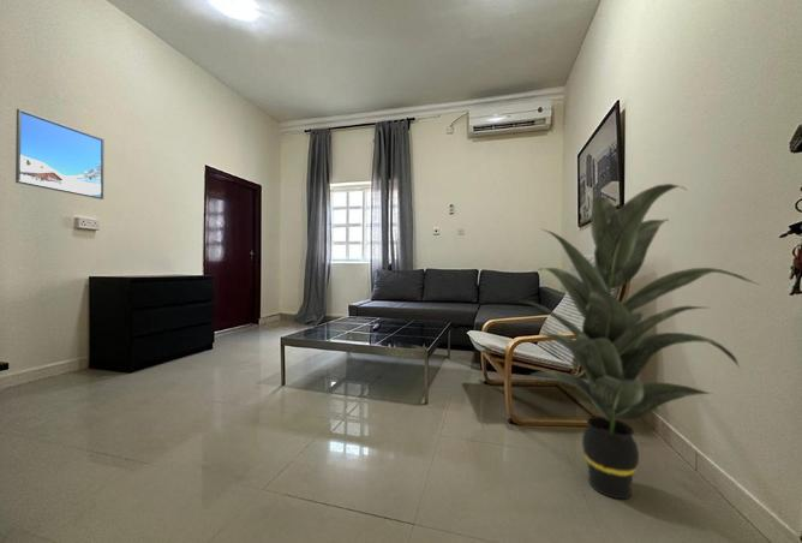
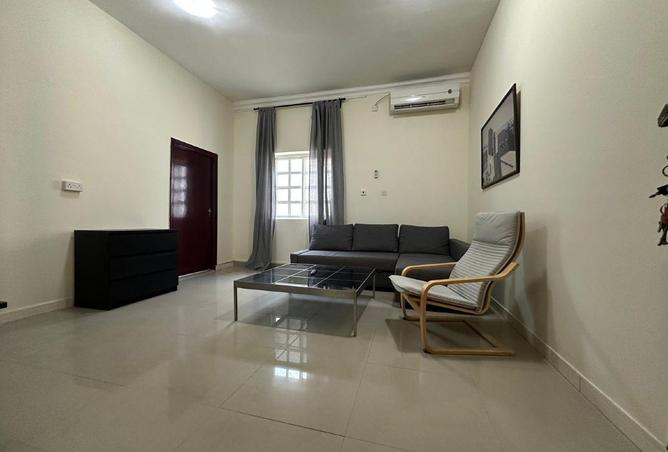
- indoor plant (614, 334)
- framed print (64, 159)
